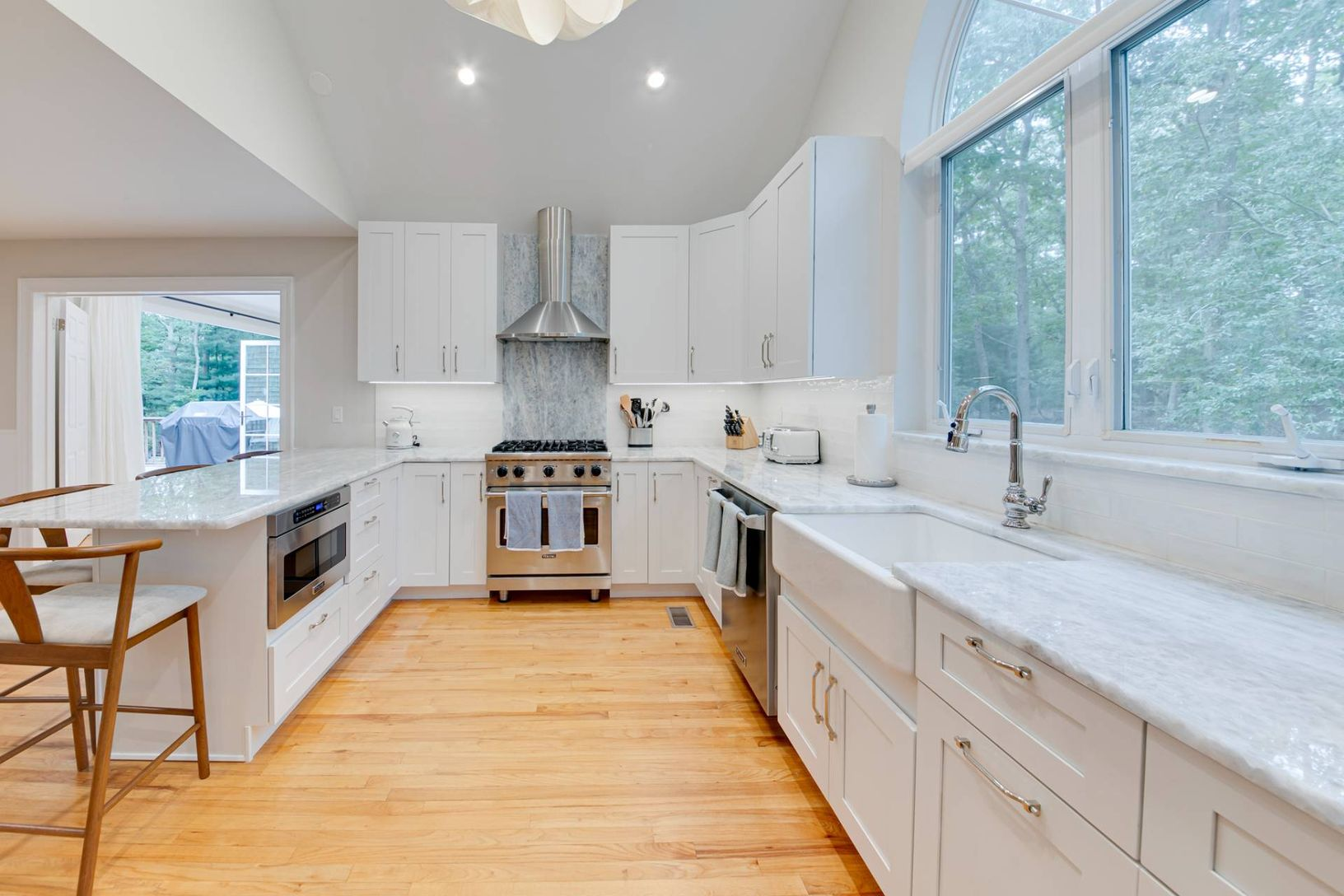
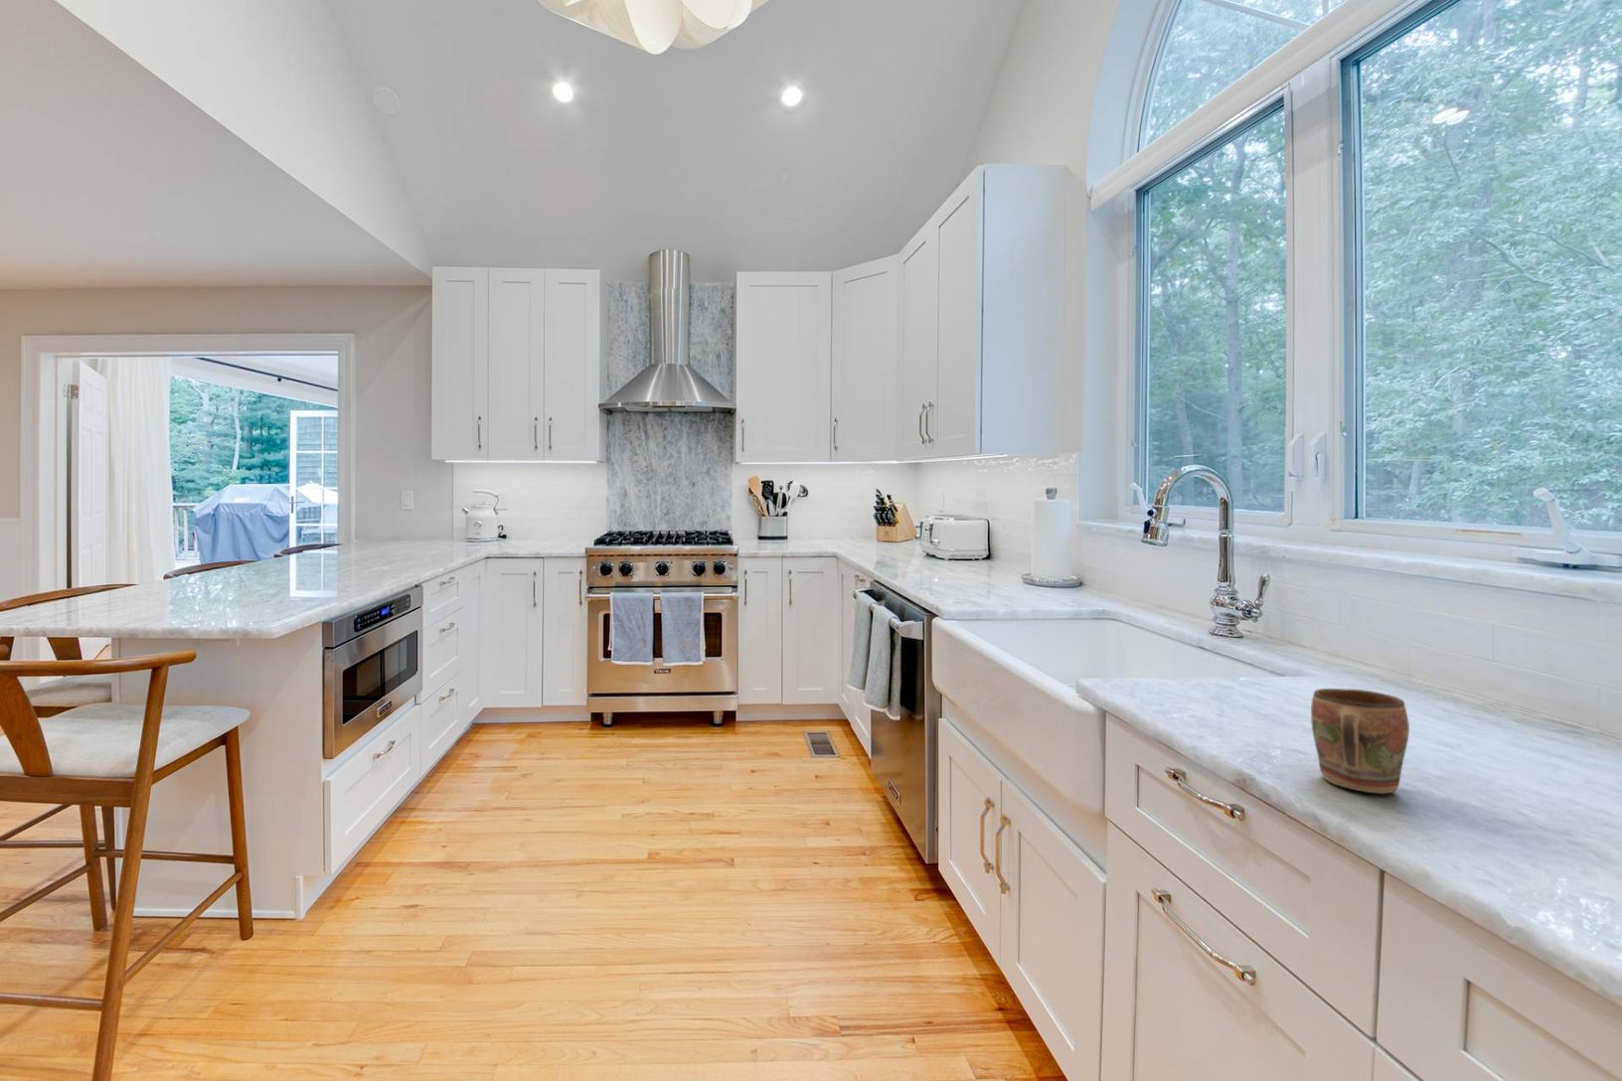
+ mug (1353, 740)
